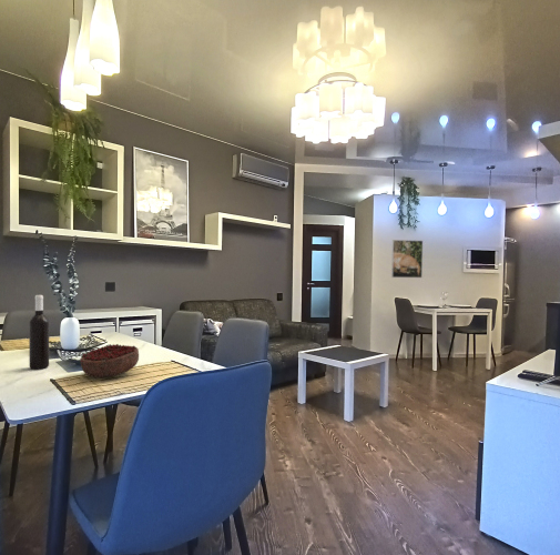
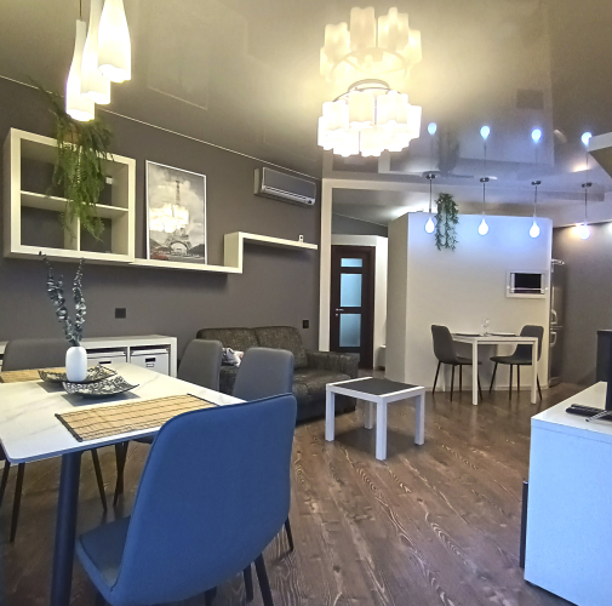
- decorative bowl (110, 360)
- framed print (407, 259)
- wine bottle (39, 331)
